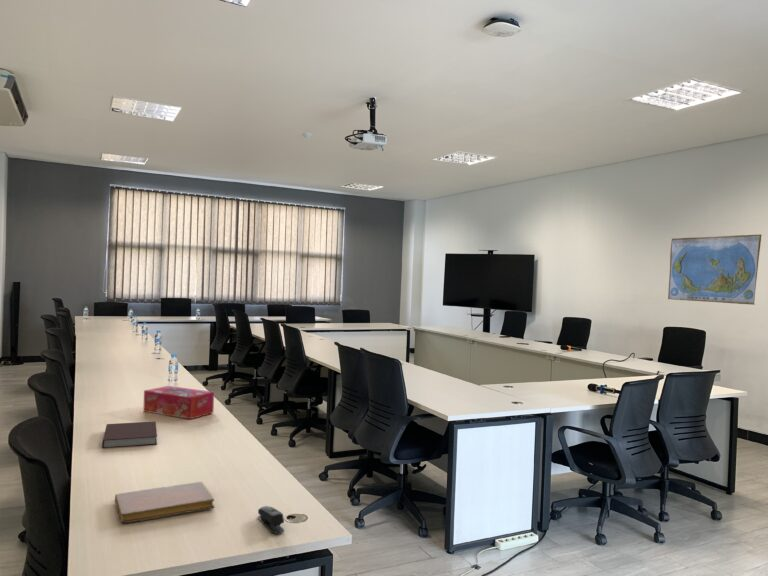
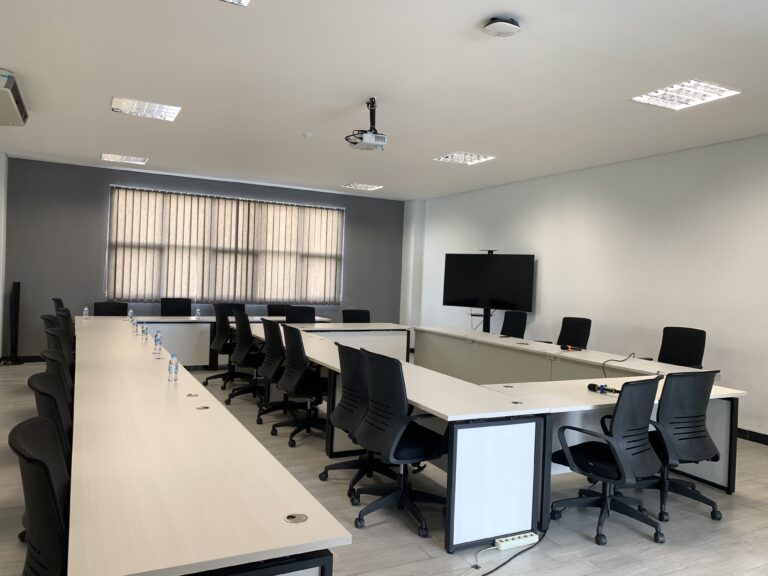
- notebook (130, 433)
- world map (711, 269)
- tissue box (178, 401)
- notebook (164, 500)
- stapler (270, 515)
